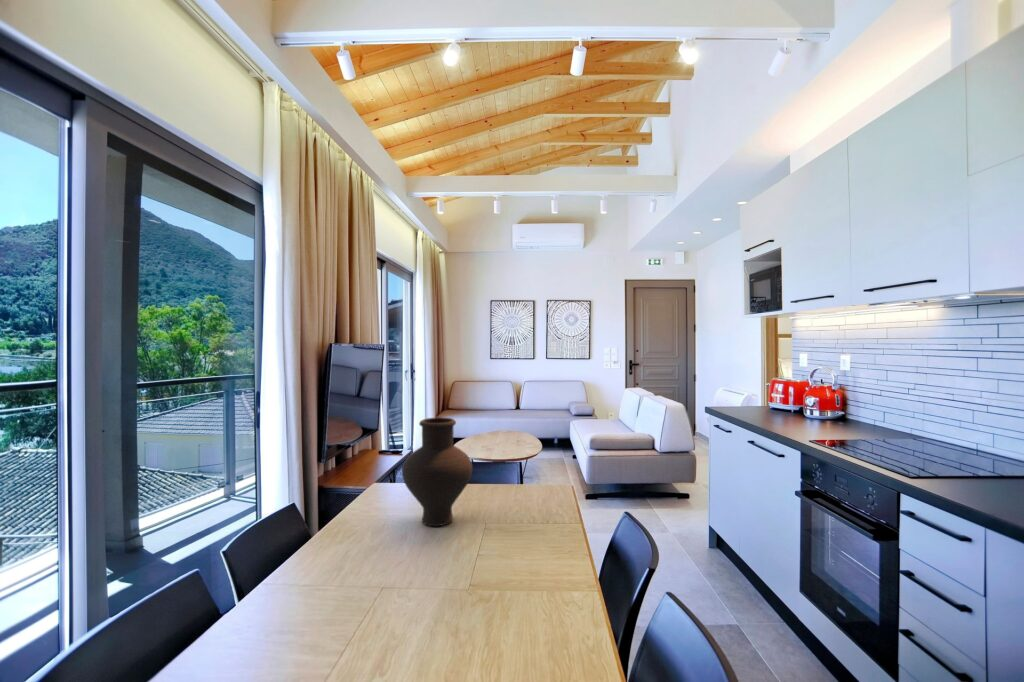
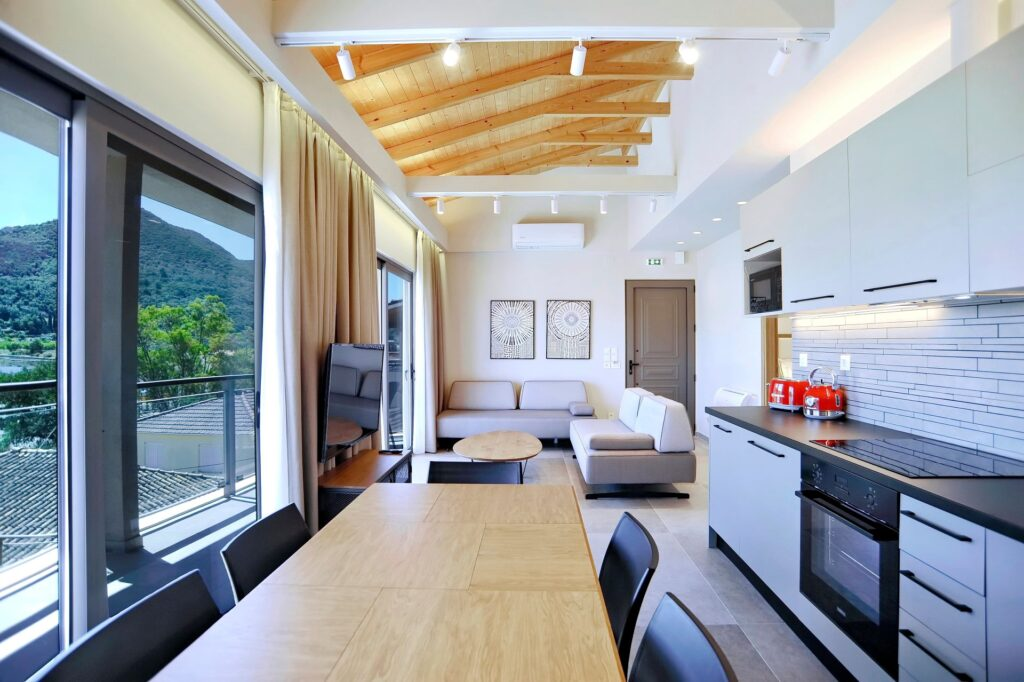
- vase (437, 470)
